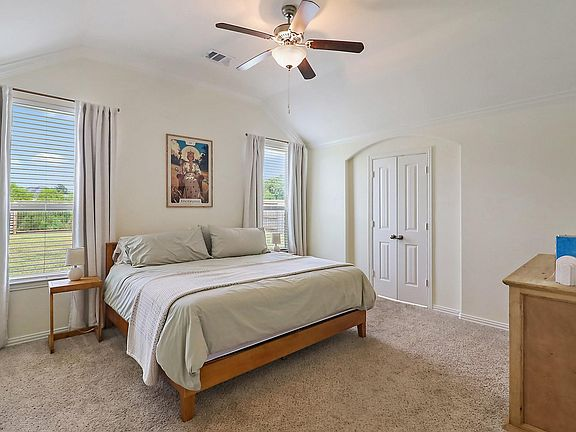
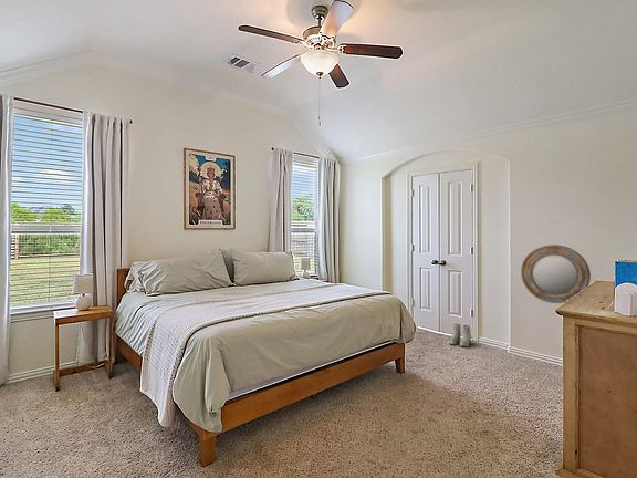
+ boots (460, 334)
+ home mirror (553, 273)
